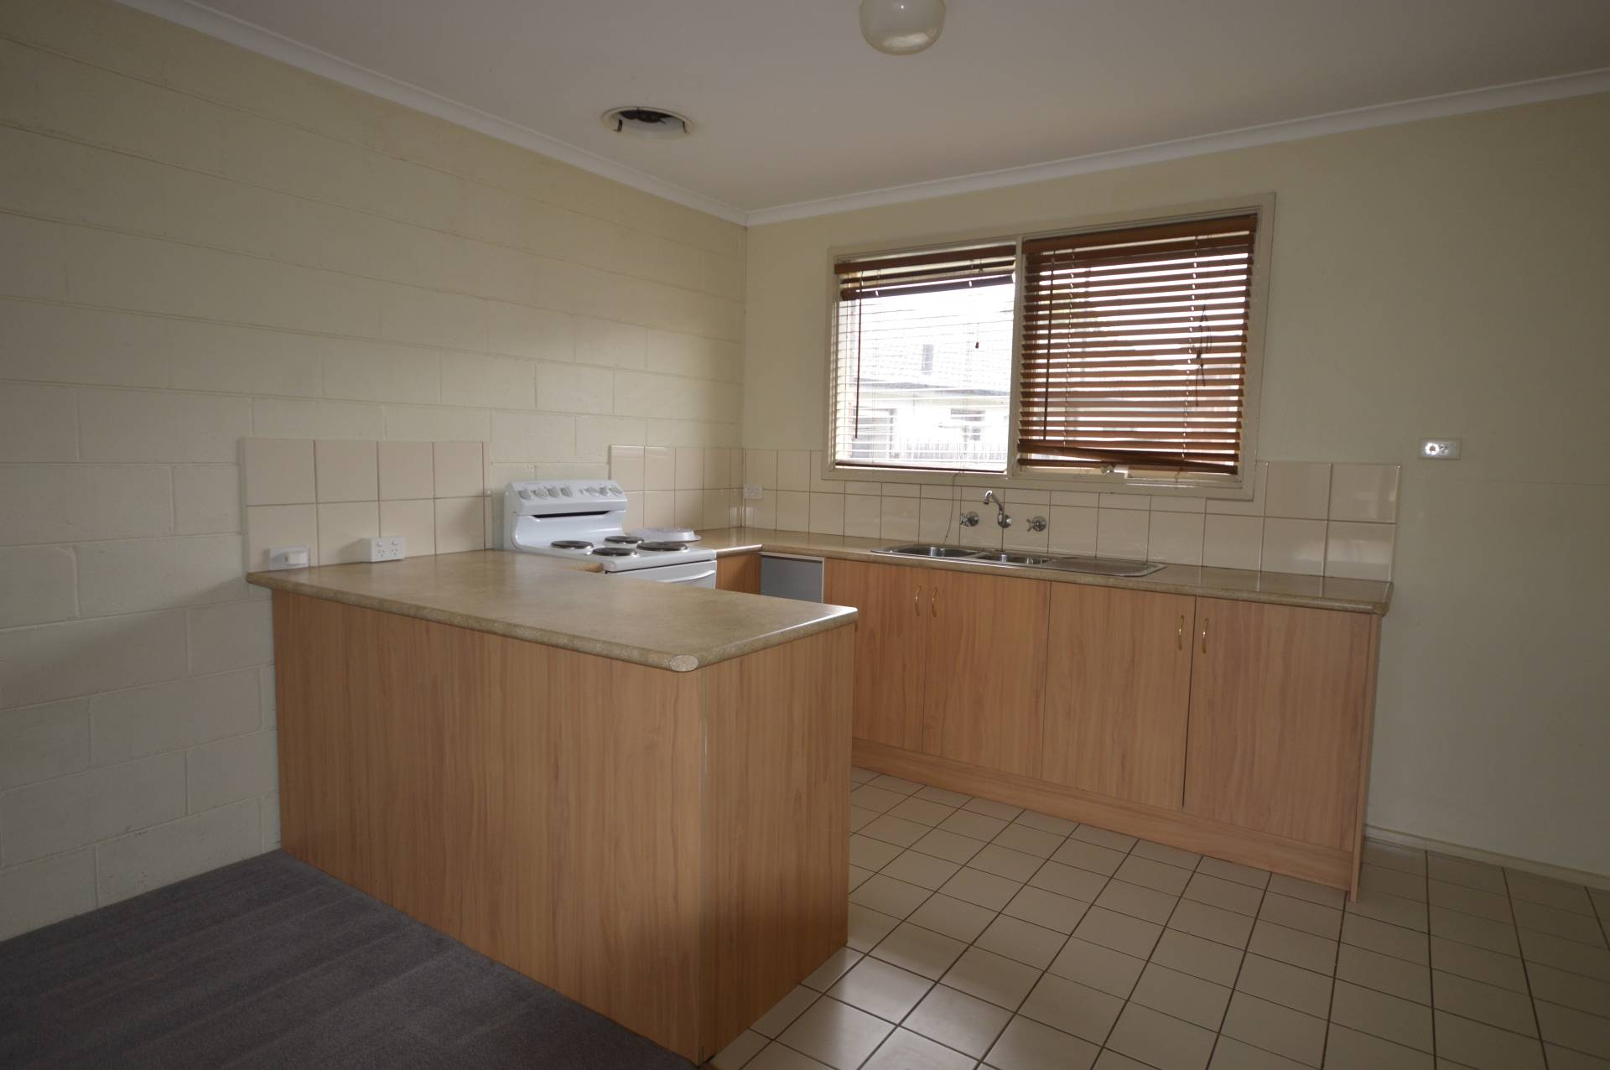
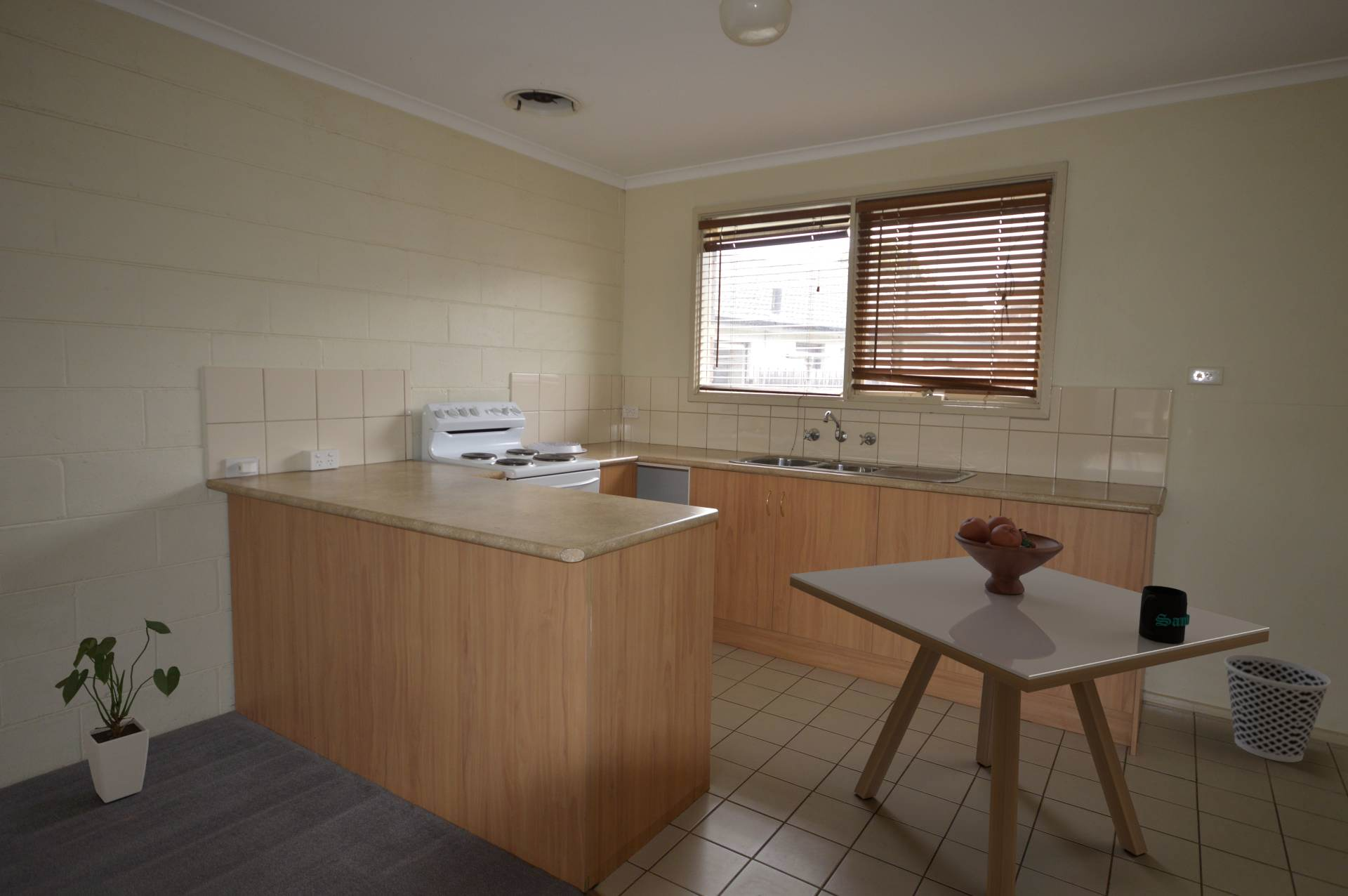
+ wastebasket (1271, 709)
+ mug (1159, 614)
+ house plant (129, 709)
+ fruit bowl (1006, 553)
+ dining table (998, 711)
